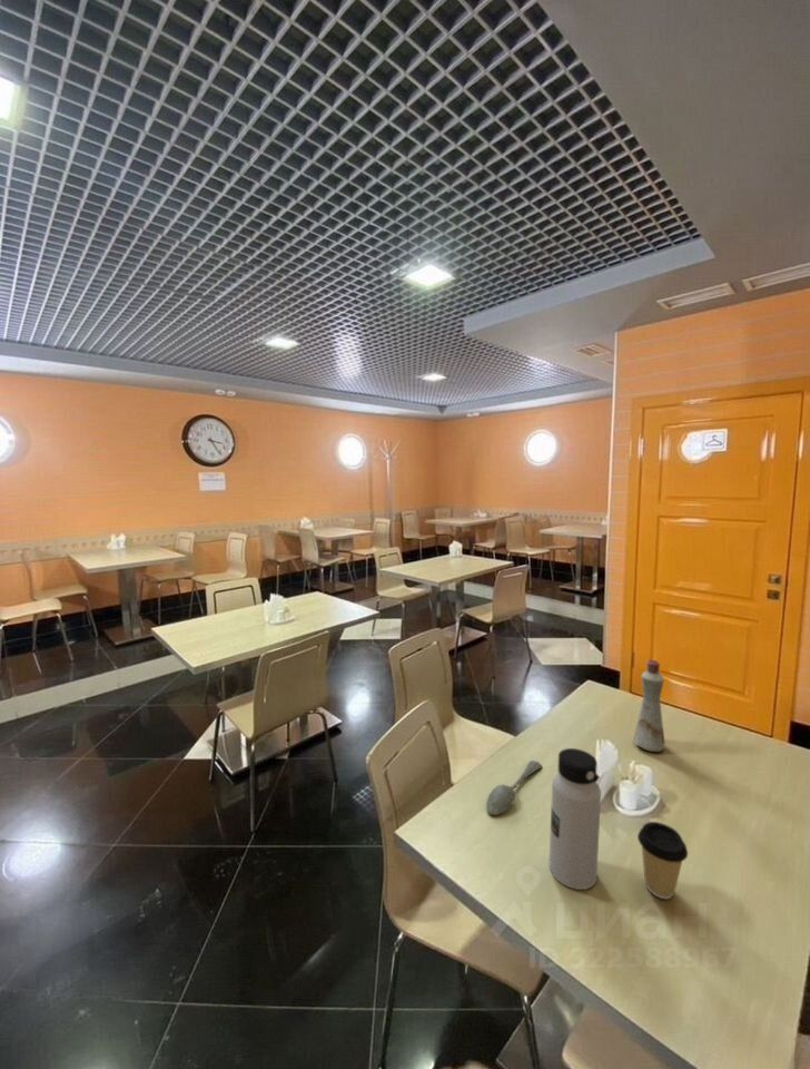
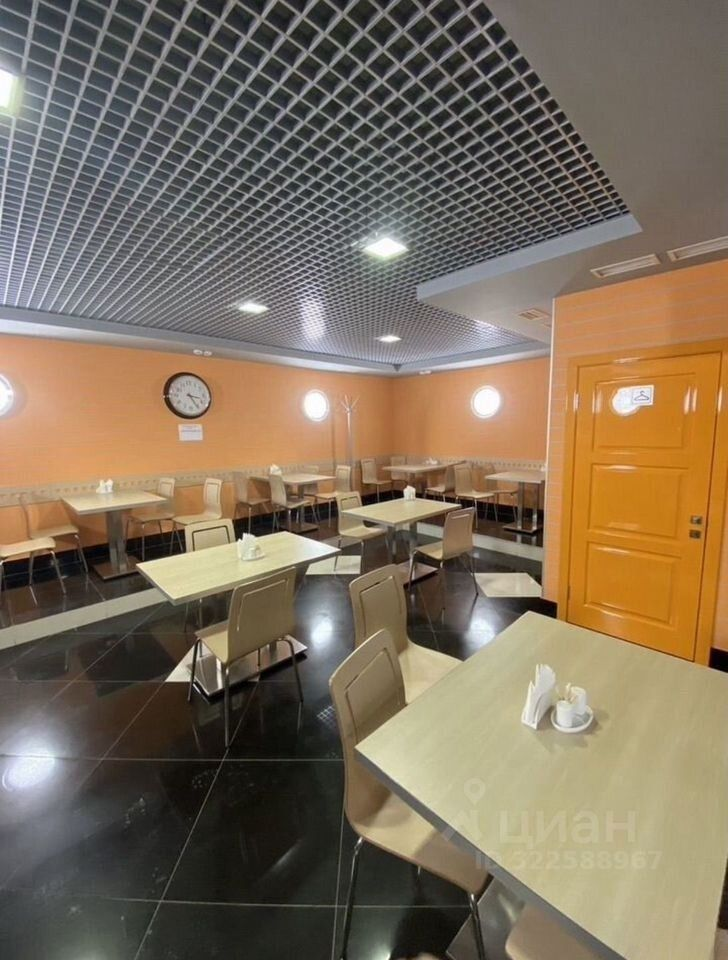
- coffee cup (661, 862)
- bottle (650, 703)
- spoon (516, 781)
- water bottle (574, 814)
